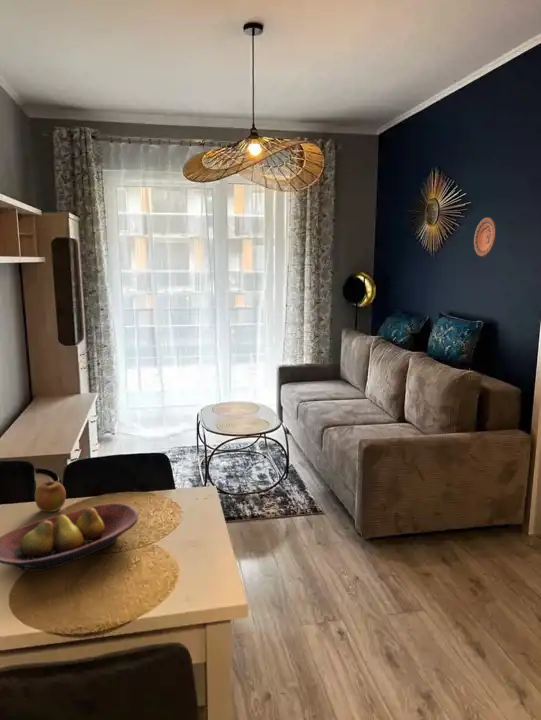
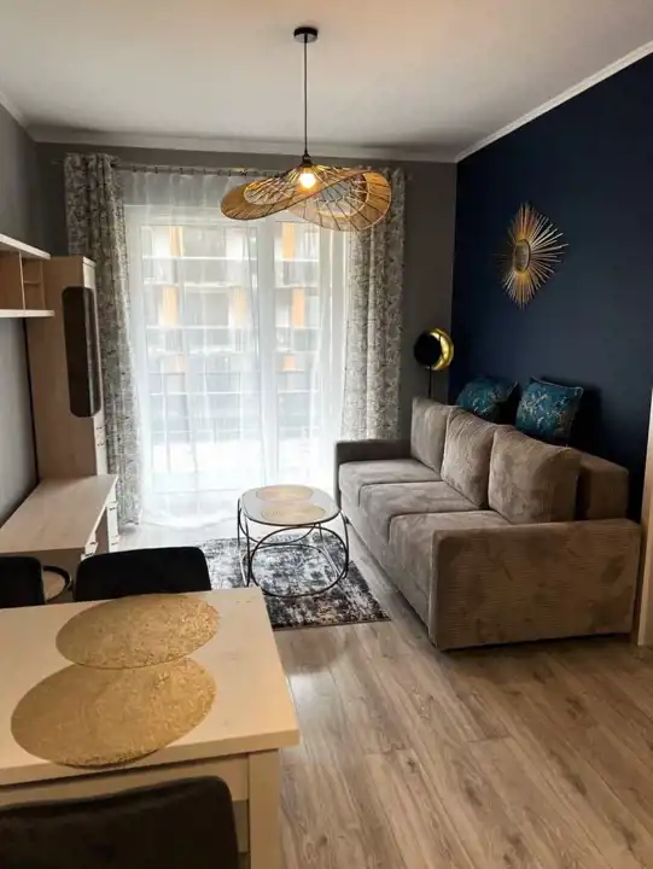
- apple (50, 494)
- decorative plate (485, 237)
- fruit bowl (69, 531)
